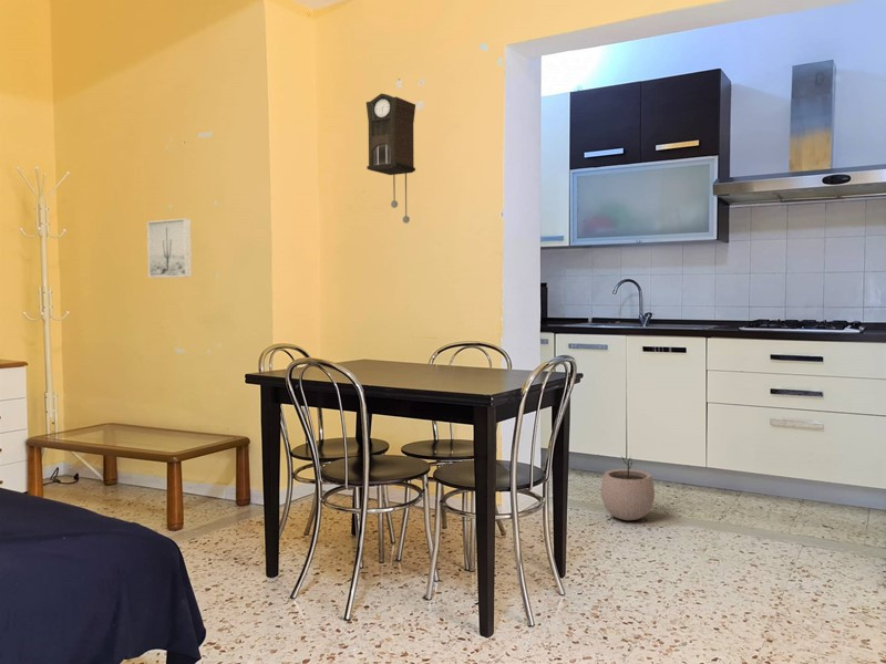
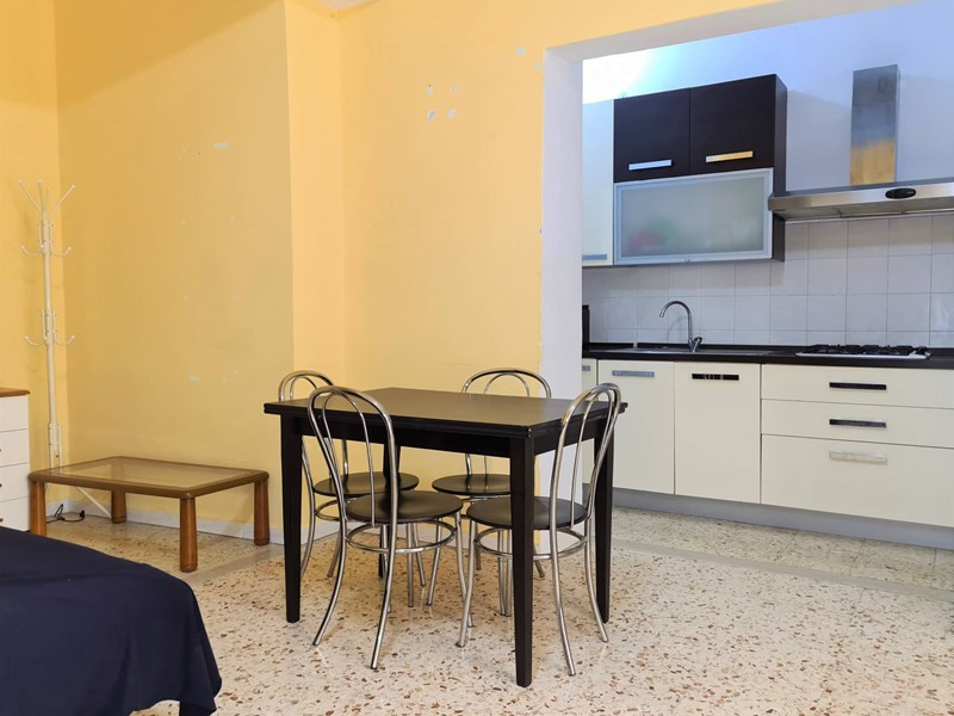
- pendulum clock (391, 159)
- plant pot (627, 486)
- wall art (168, 248)
